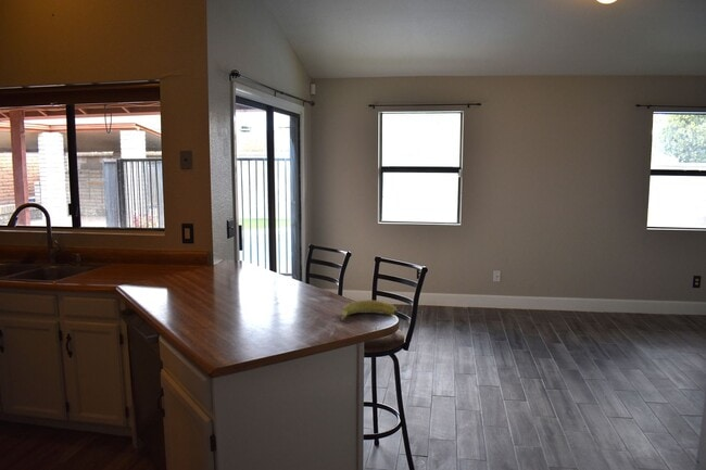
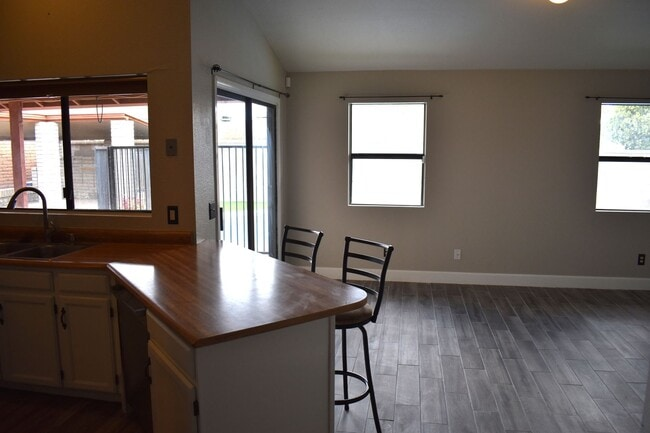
- banana (364, 309)
